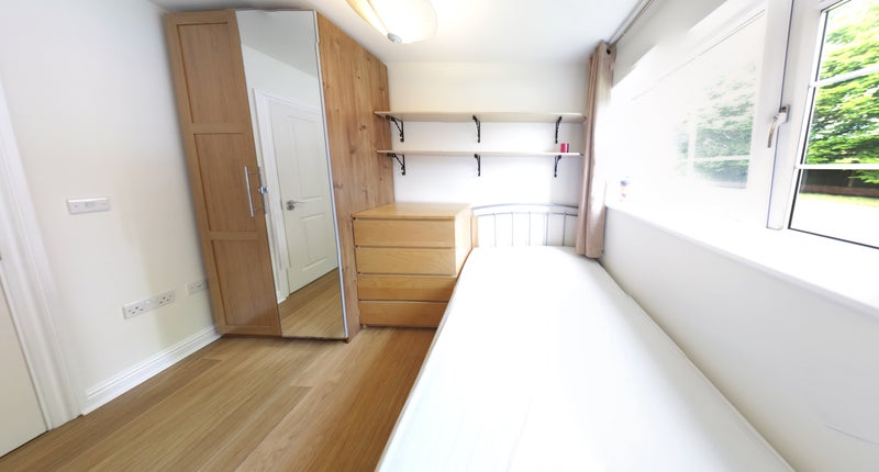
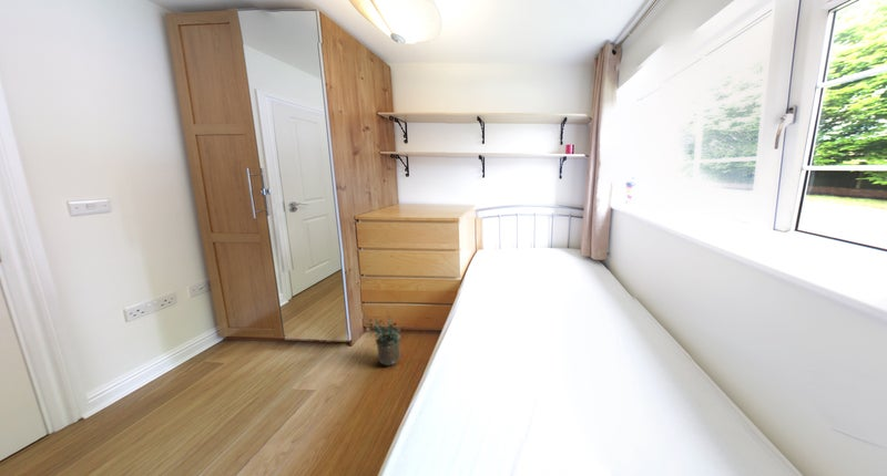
+ potted plant (385, 335)
